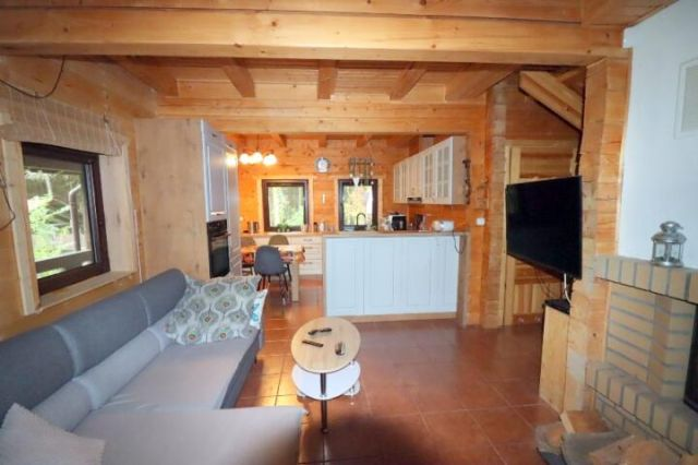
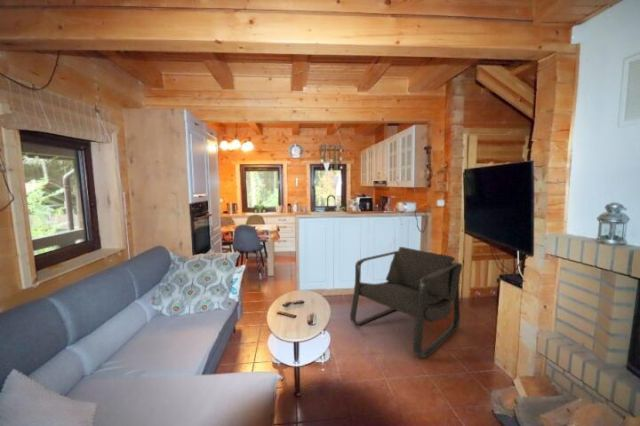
+ armchair (407, 291)
